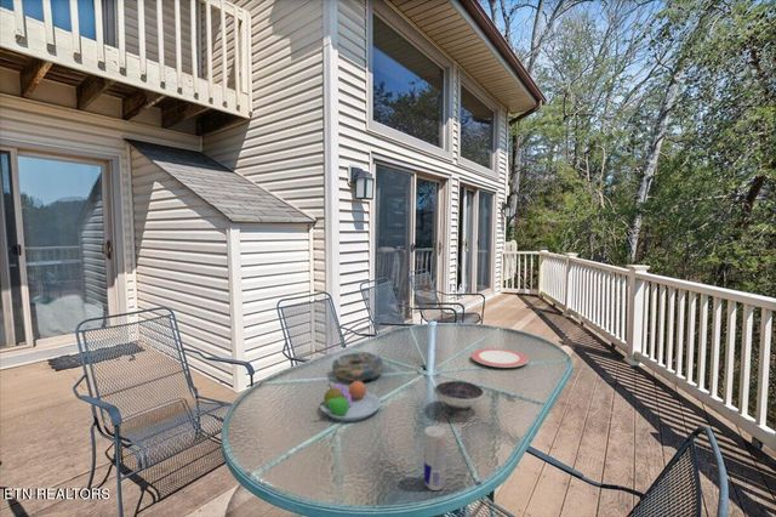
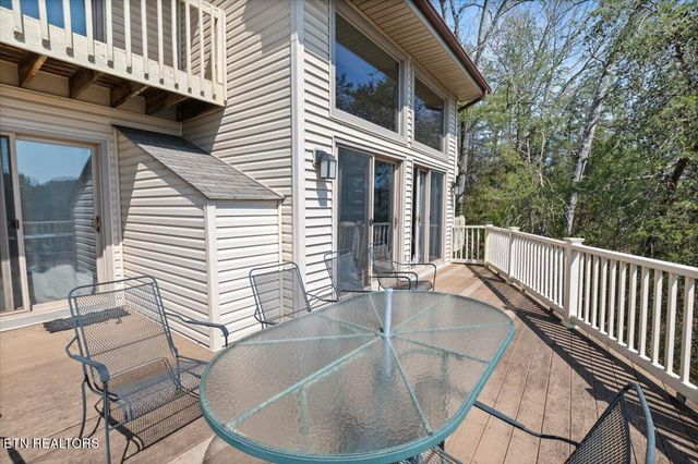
- bowl (458, 399)
- decorative bowl (358, 365)
- fruit bowl (348, 397)
- beverage can (434, 458)
- plate (498, 358)
